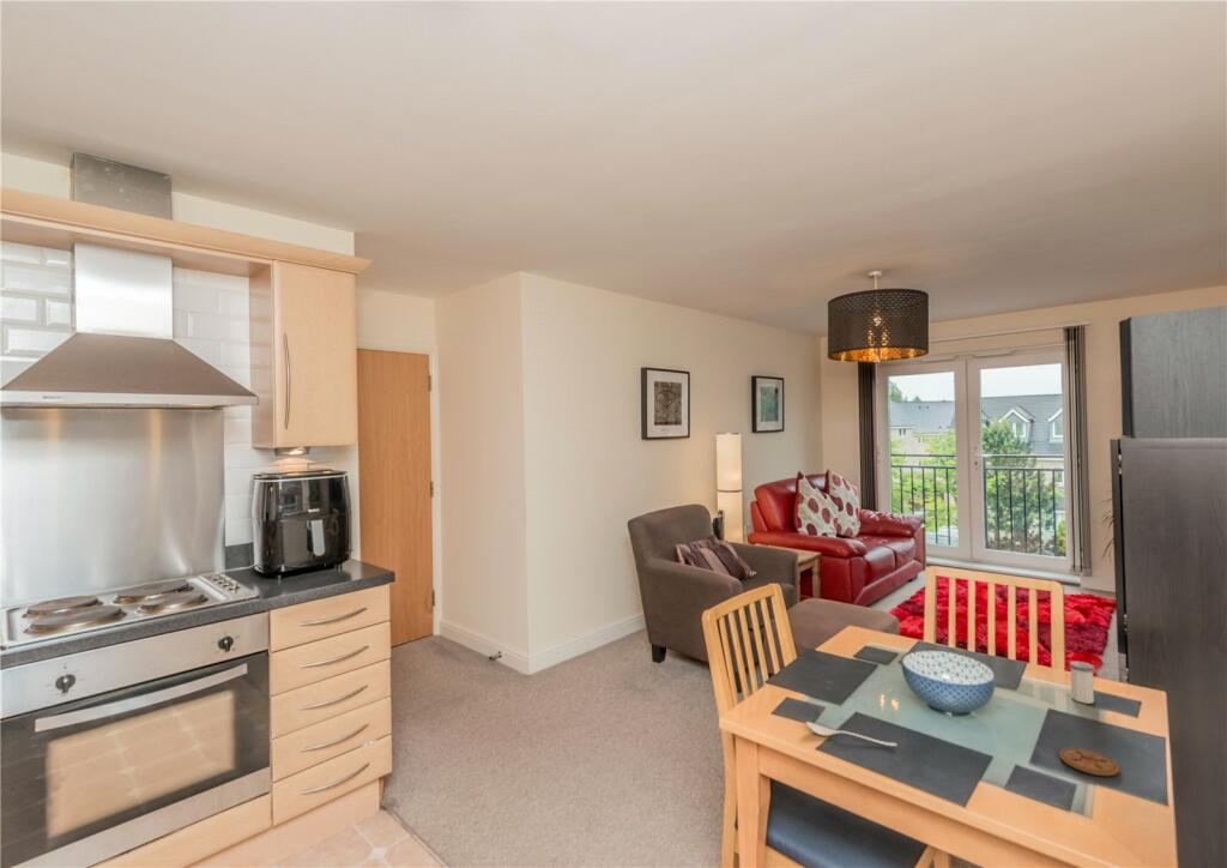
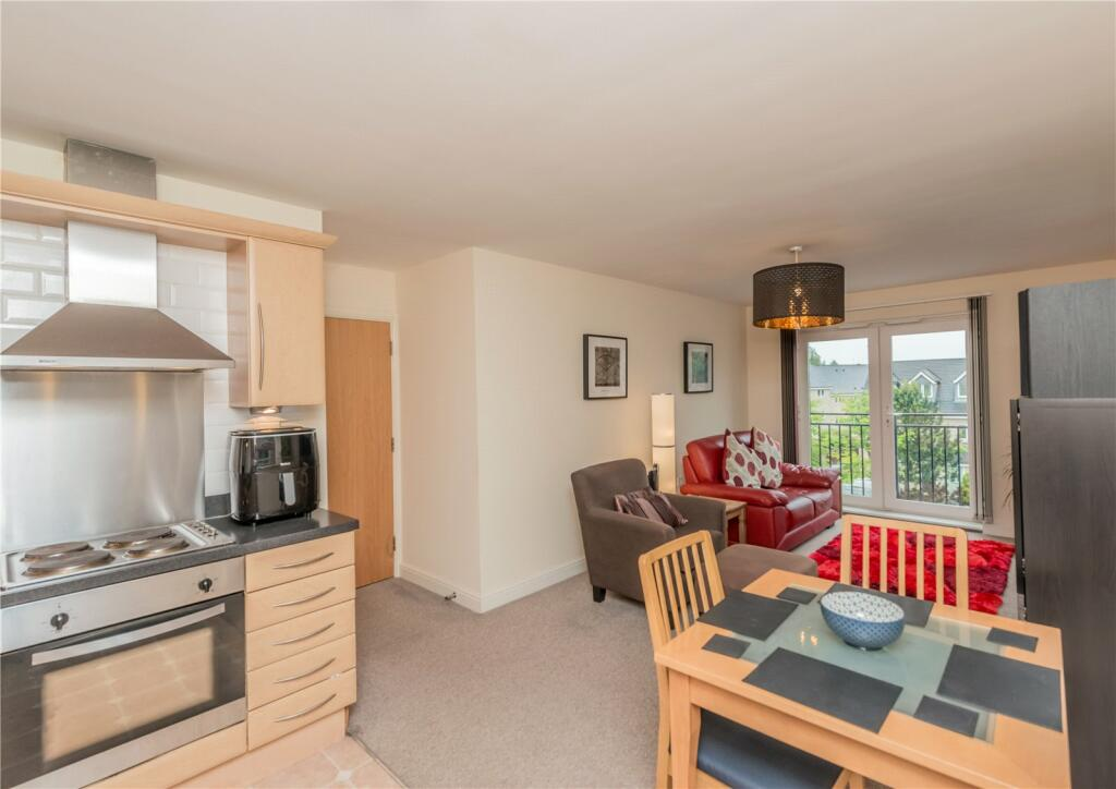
- coaster (1088, 761)
- spoon (850, 734)
- salt shaker (1082, 681)
